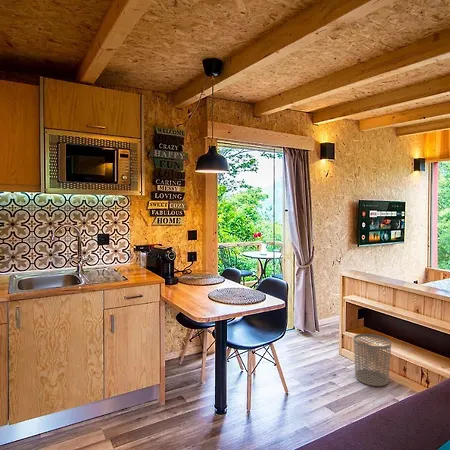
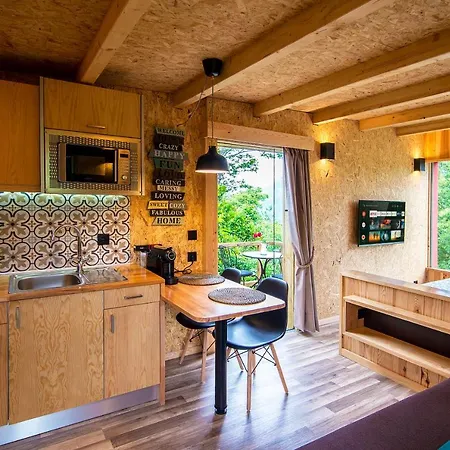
- waste bin (371, 359)
